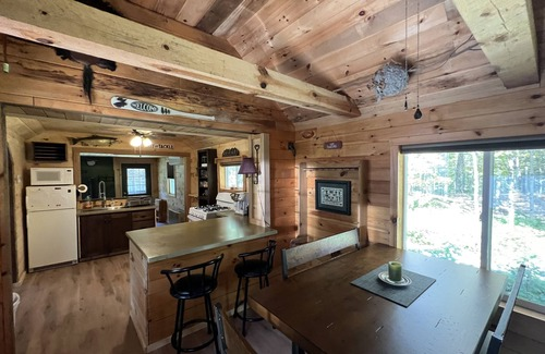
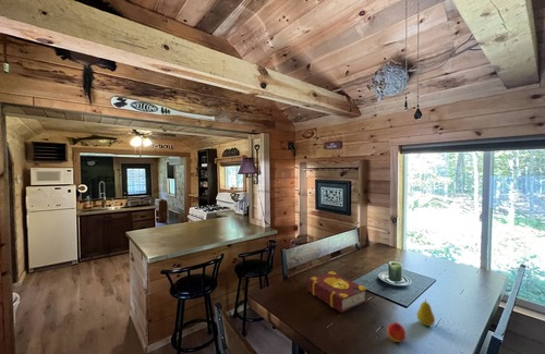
+ peach (396, 331)
+ fruit (425, 310)
+ book (336, 290)
